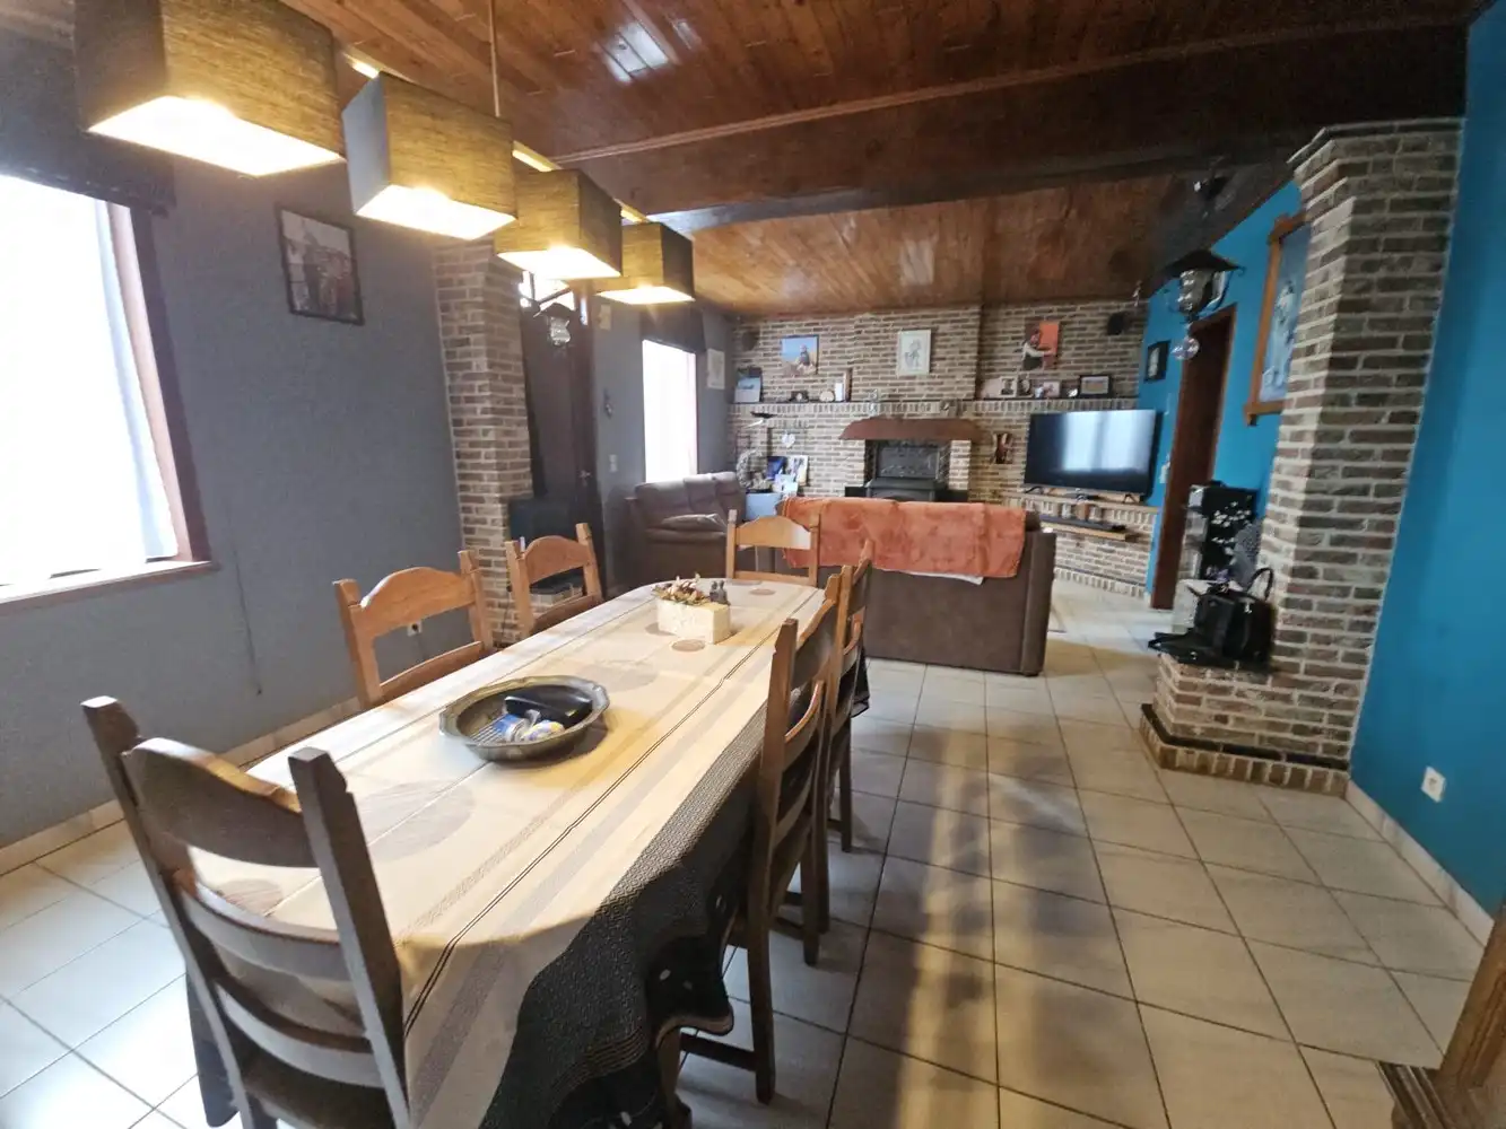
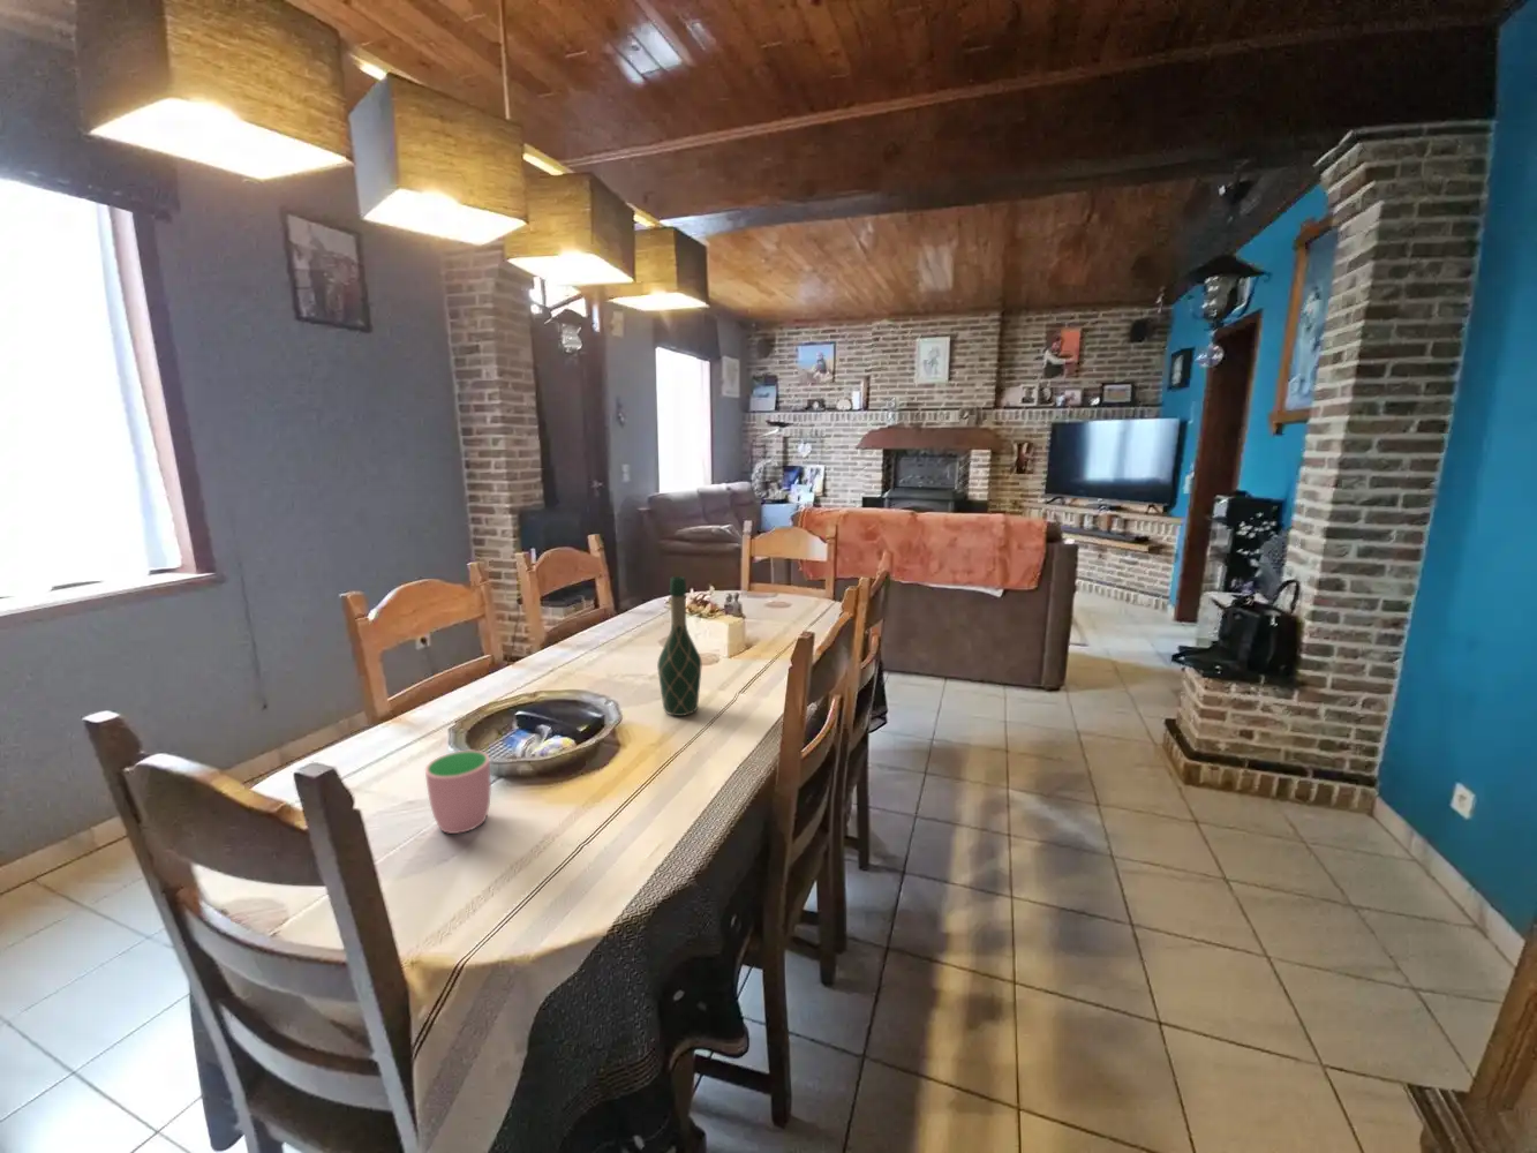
+ wine bottle (679, 644)
+ cup (466, 787)
